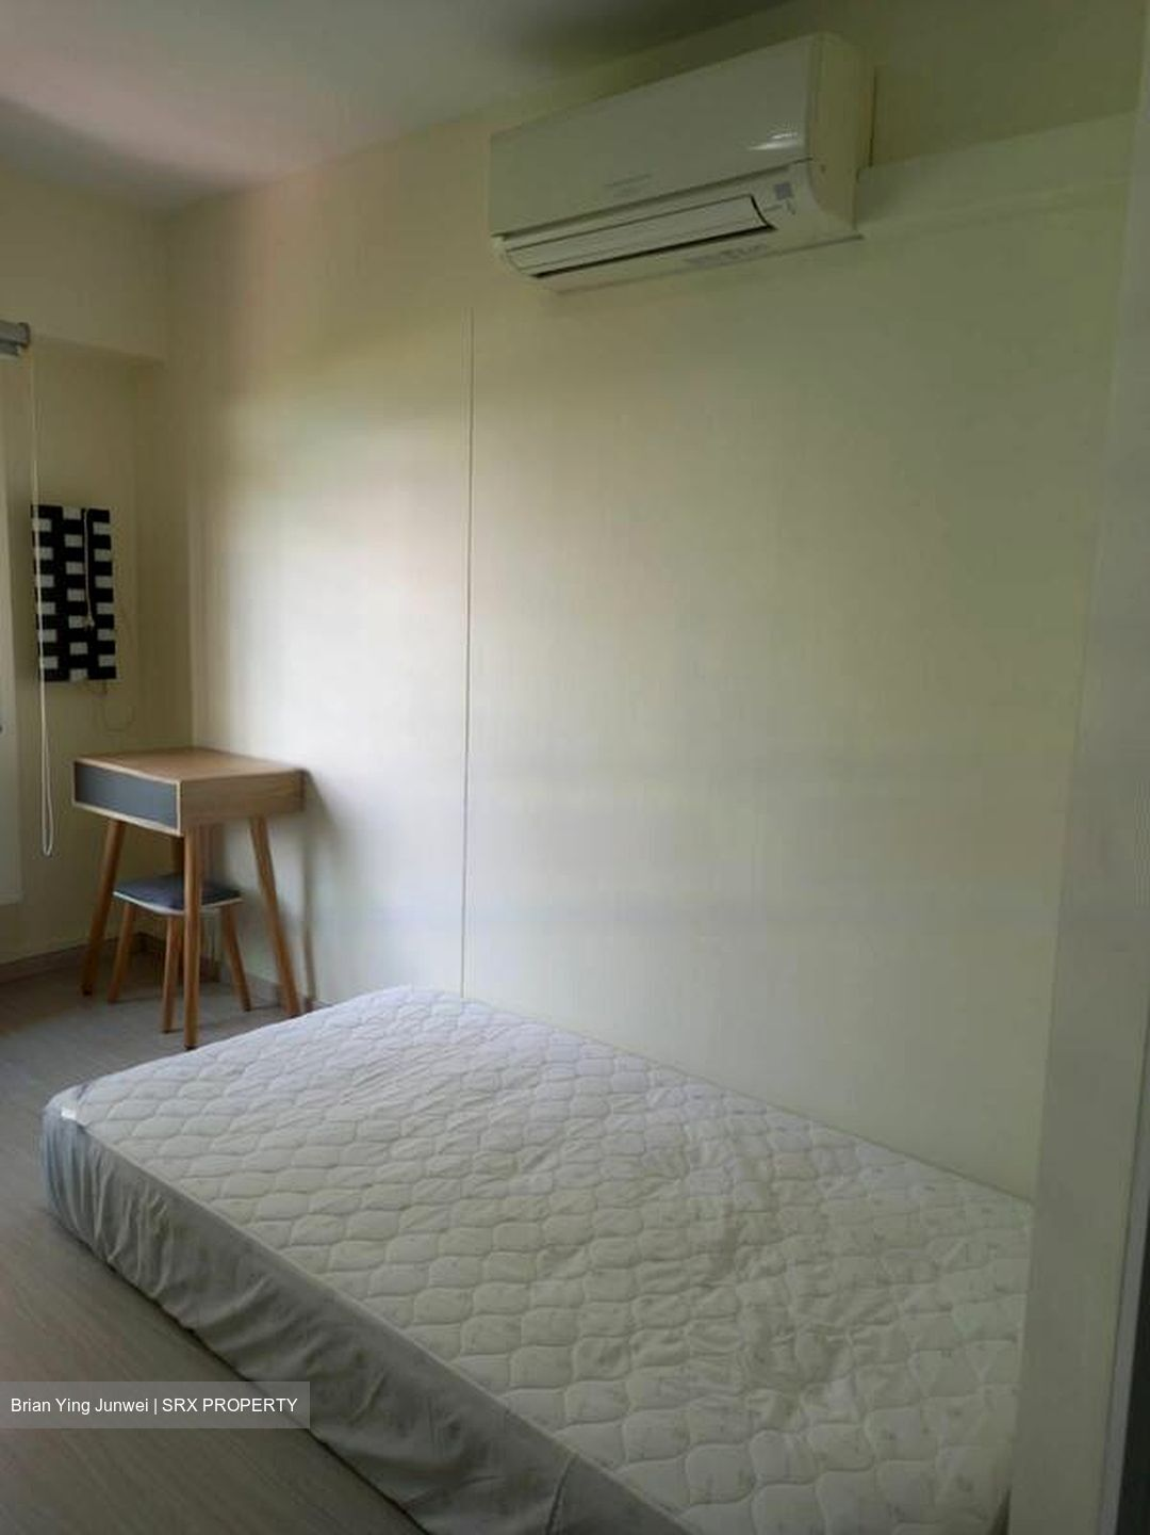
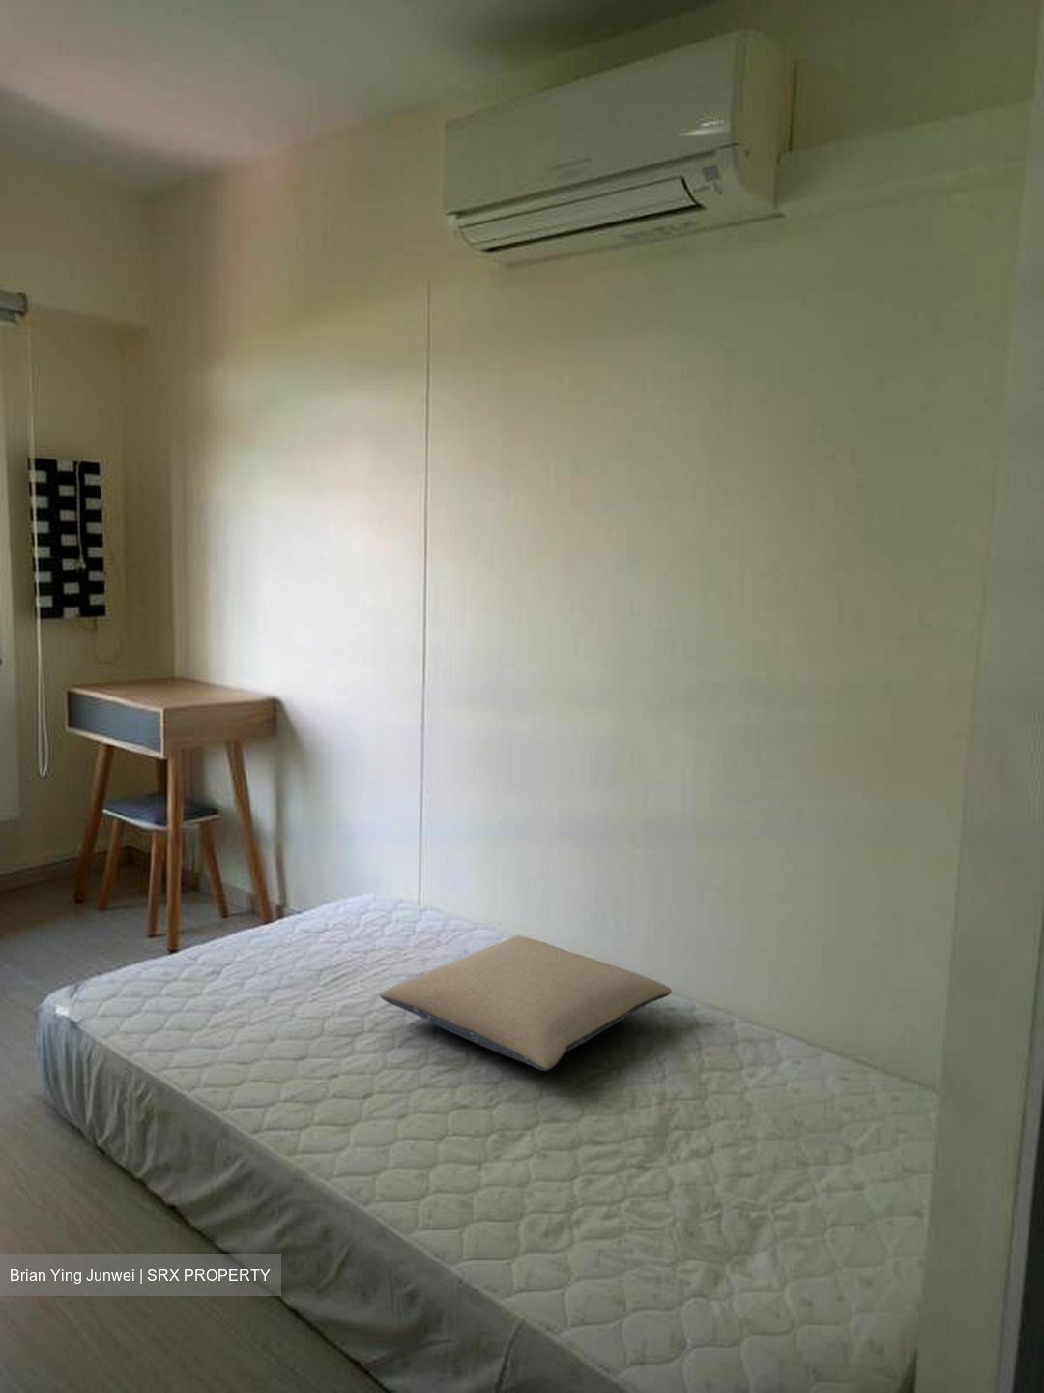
+ pillow (527, 993)
